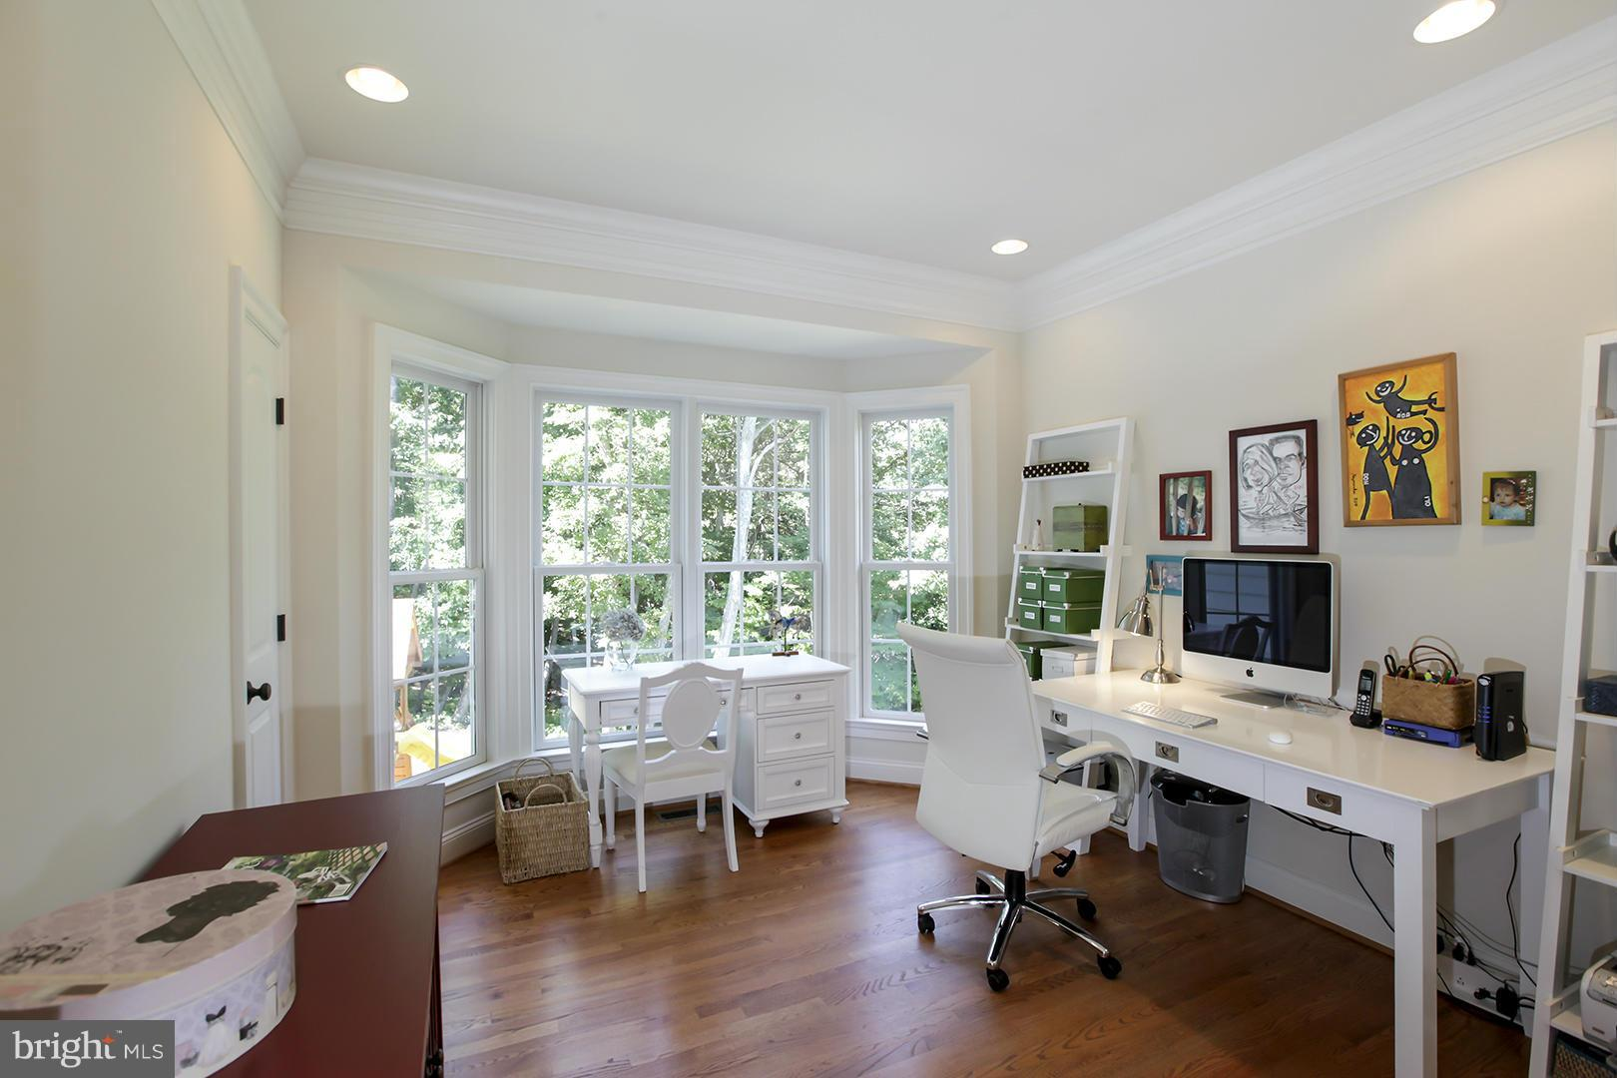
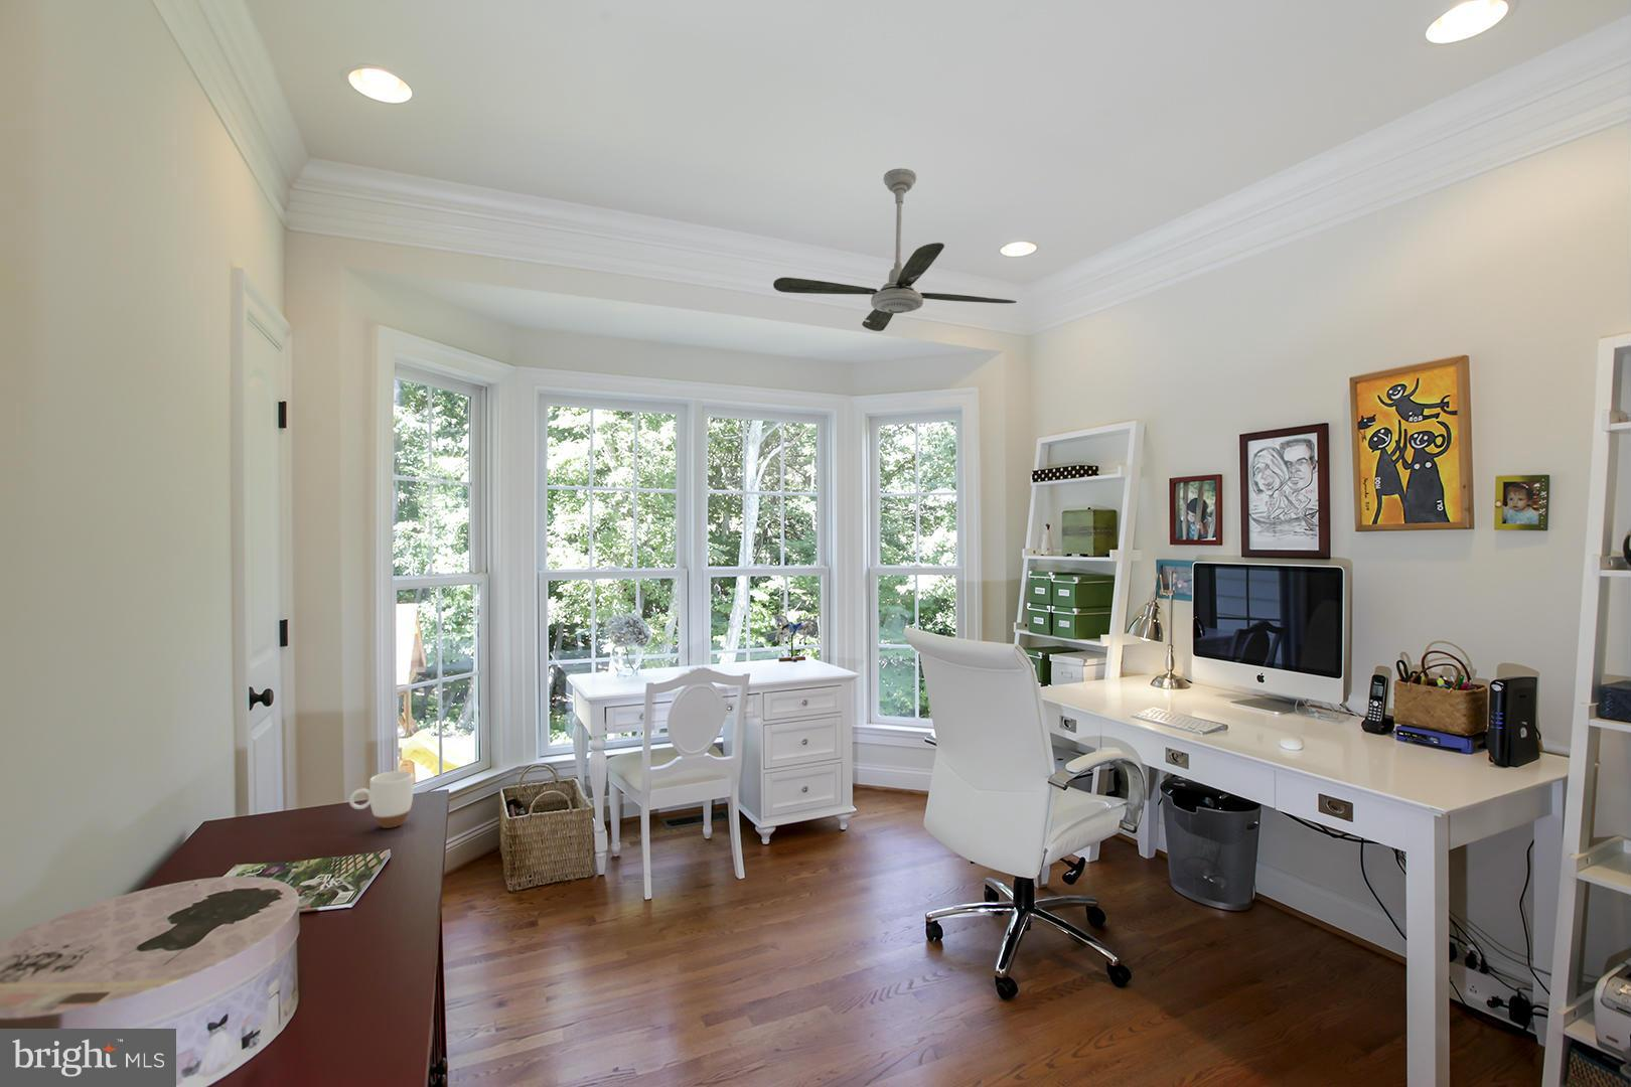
+ mug (381, 801)
+ ceiling fan (897, 240)
